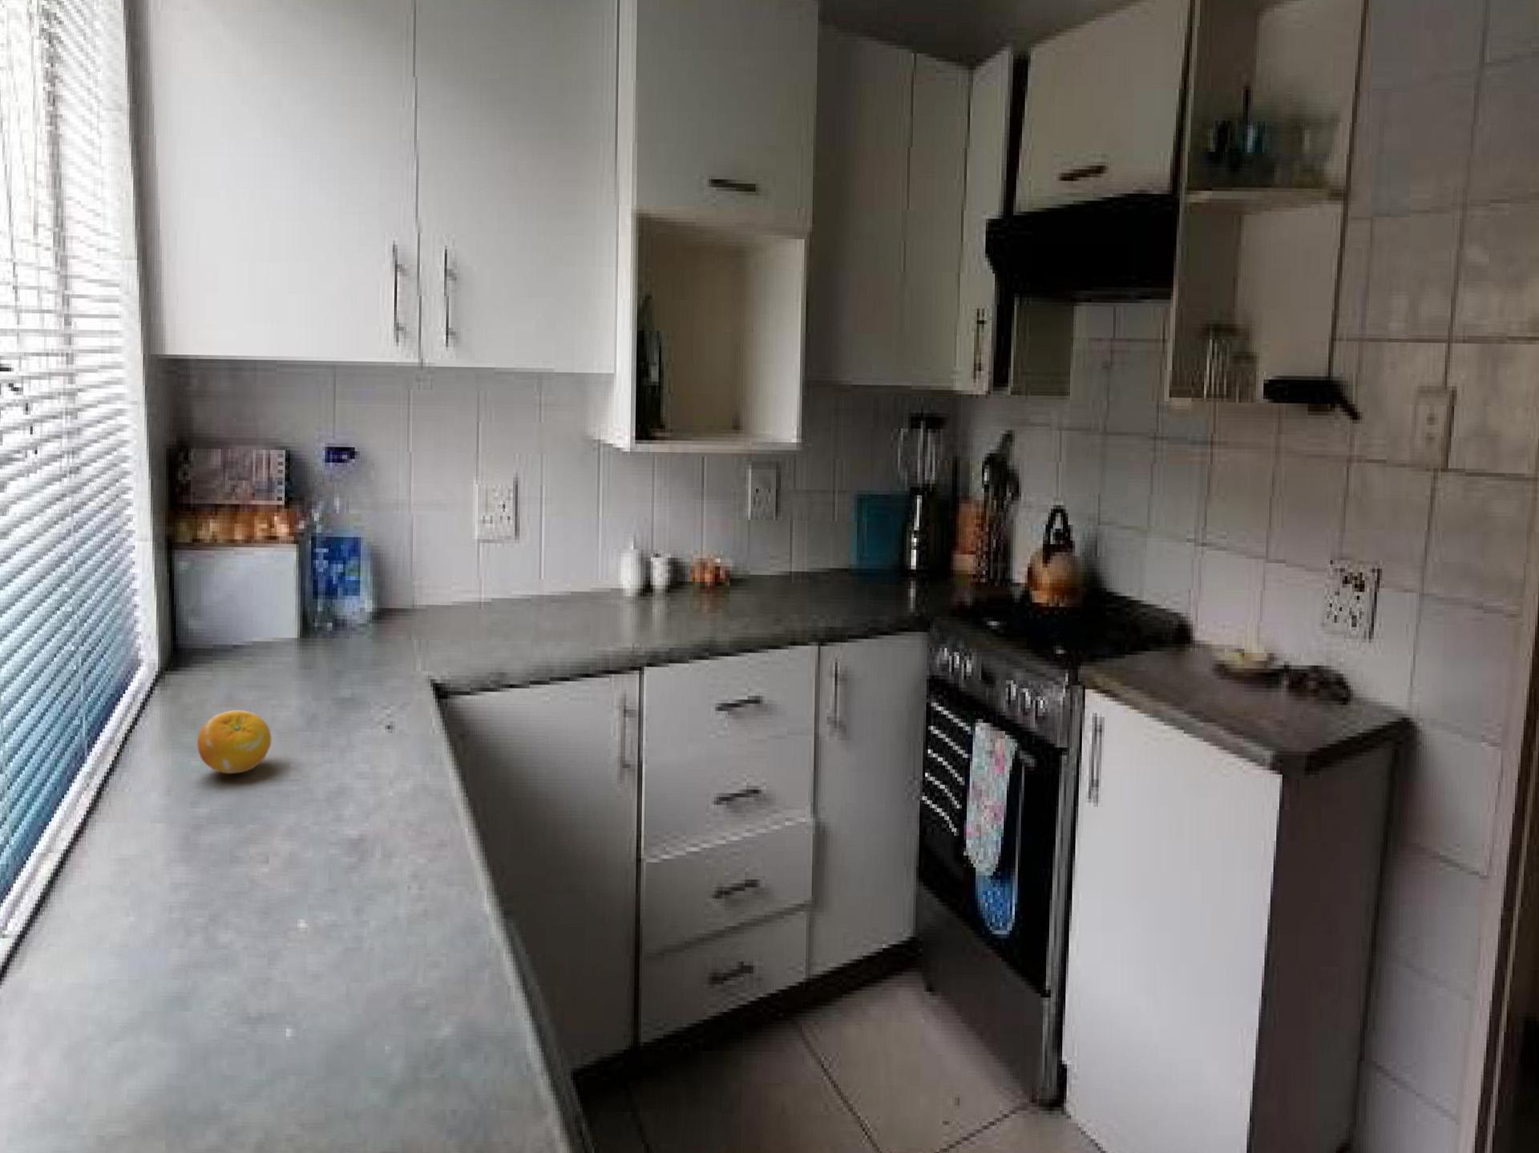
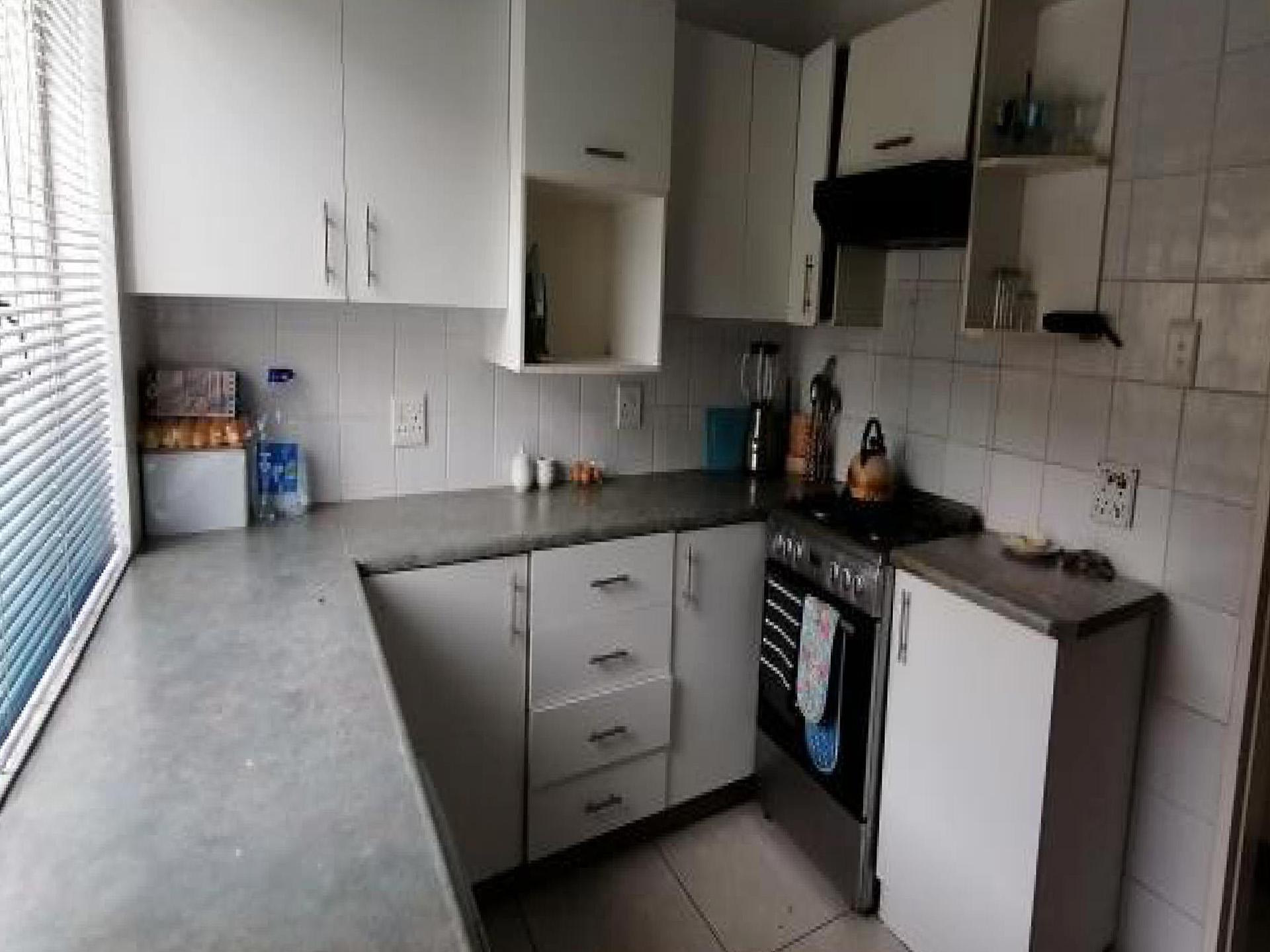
- fruit (234, 741)
